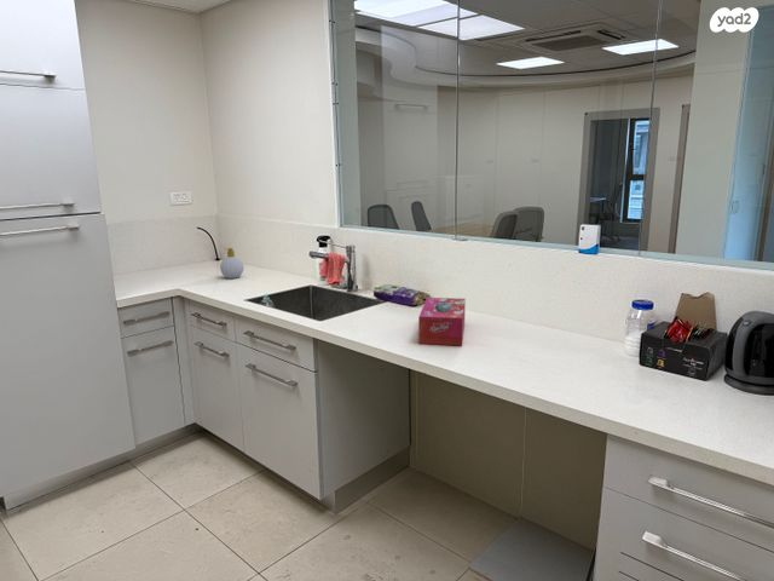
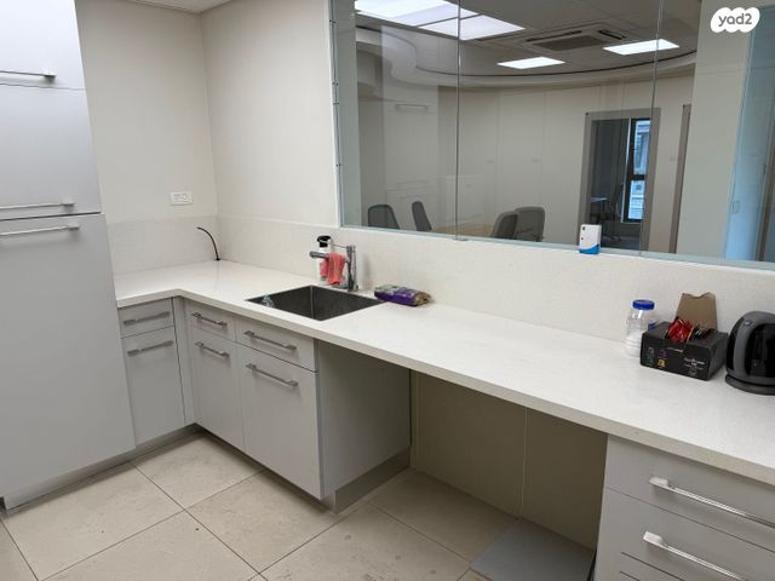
- soap bottle (231, 263)
- tissue box (443, 320)
